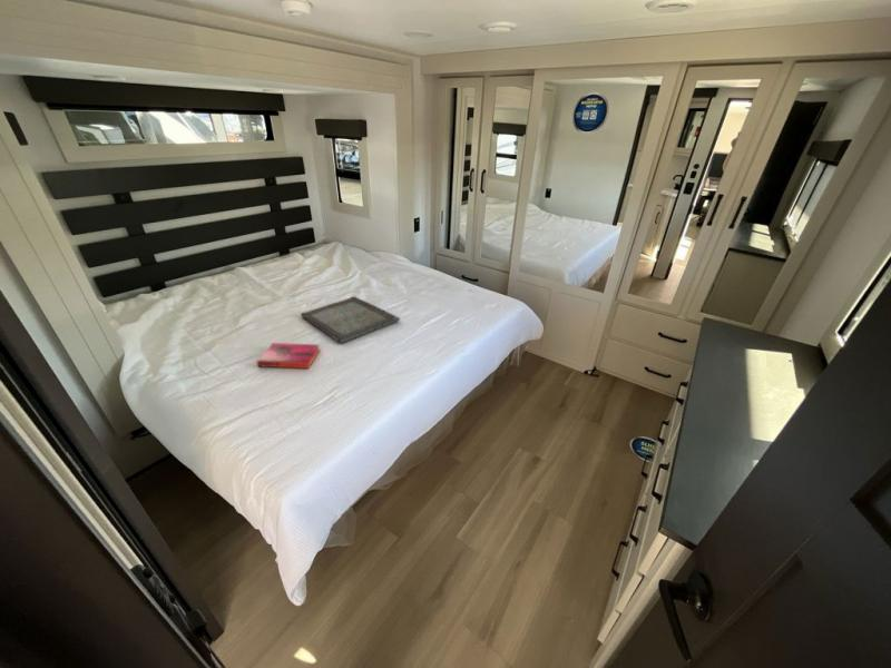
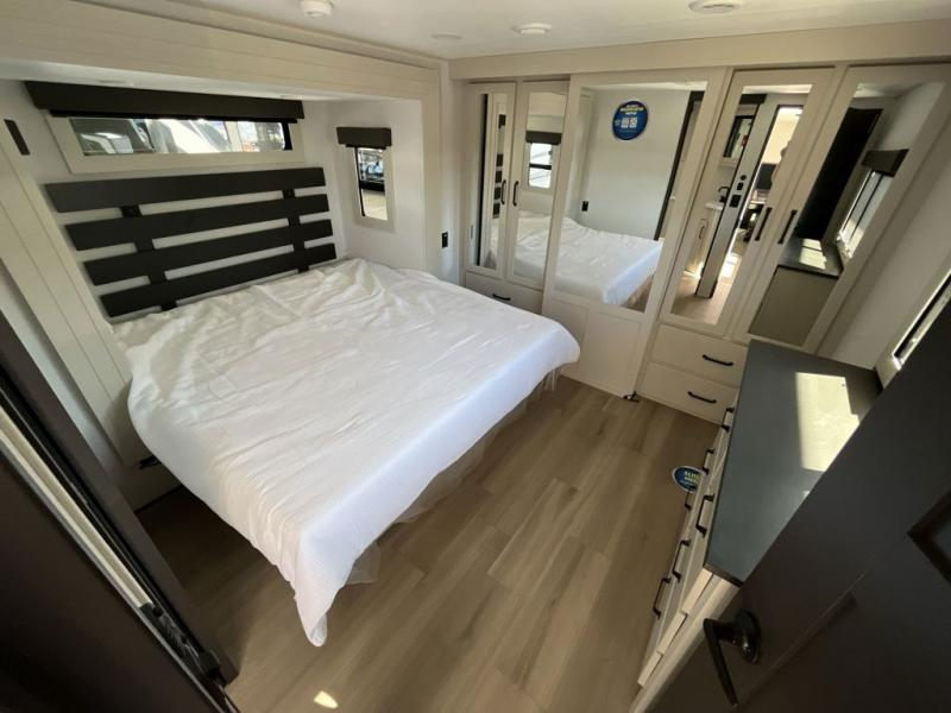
- serving tray (350, 316)
- hardback book (290, 355)
